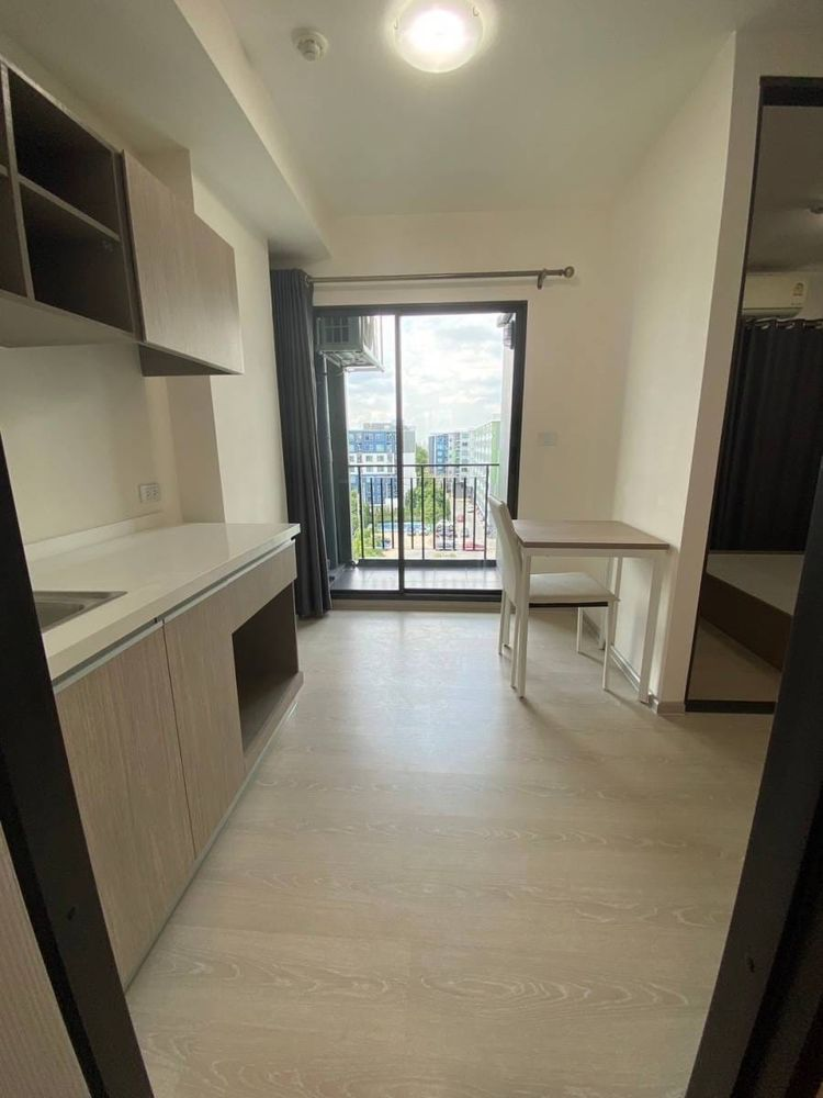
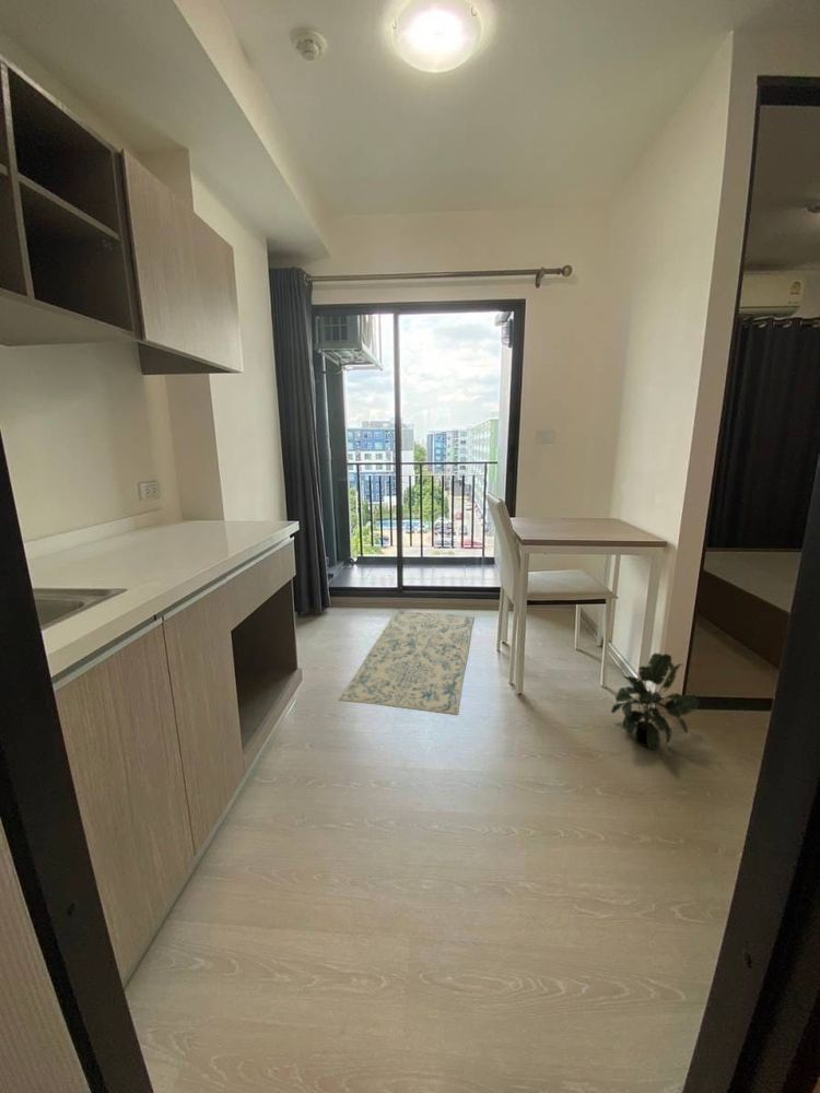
+ potted plant (644, 700)
+ rug (419, 649)
